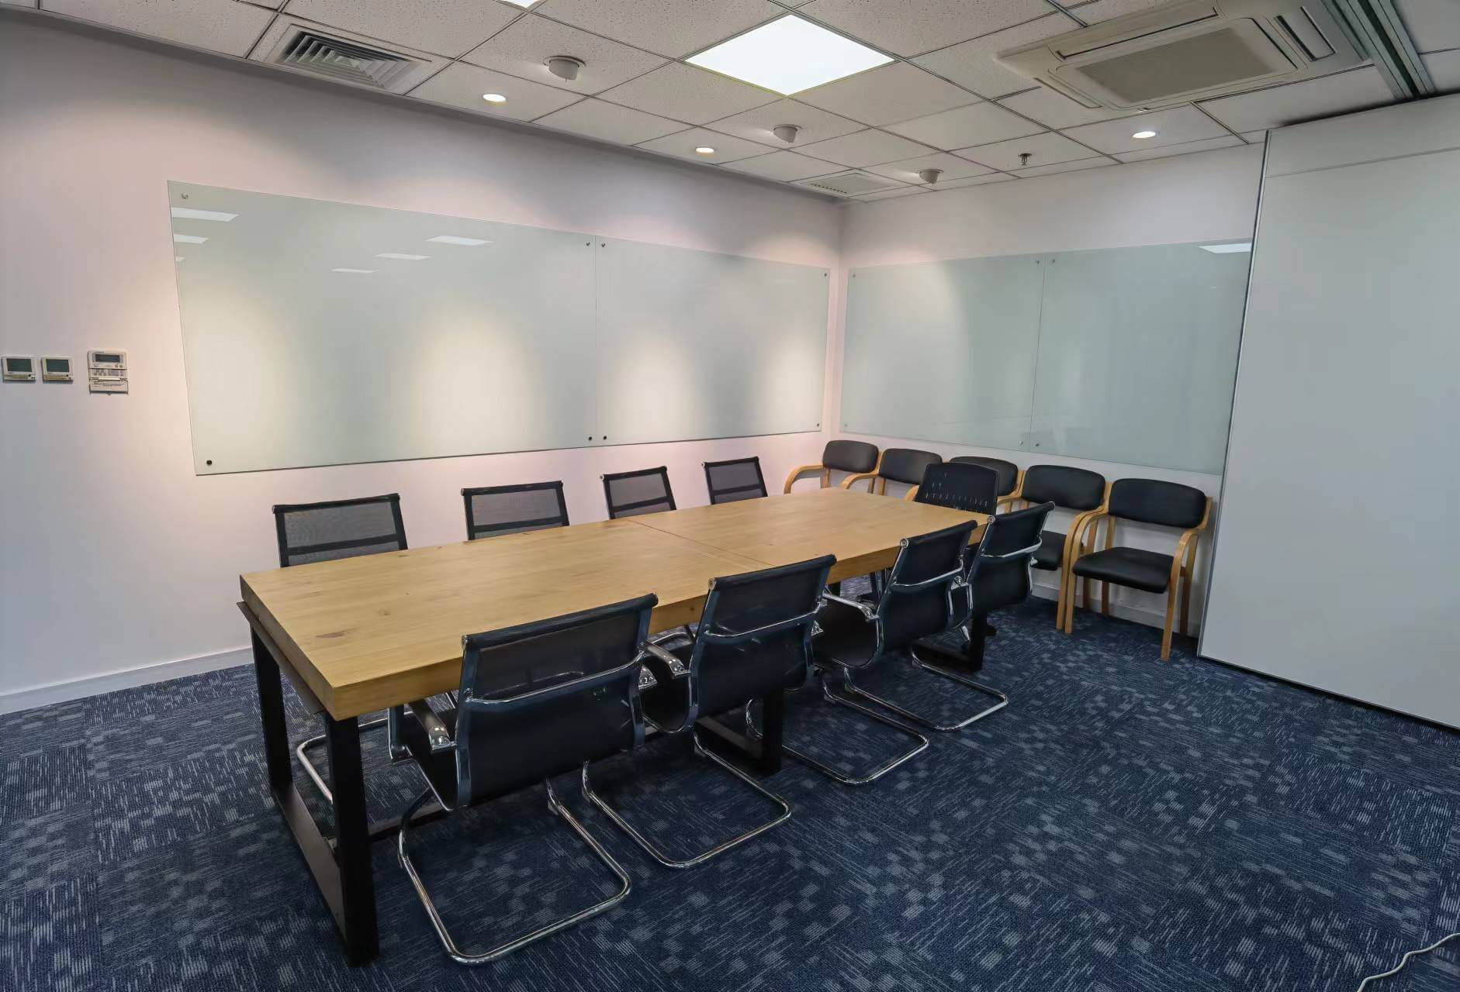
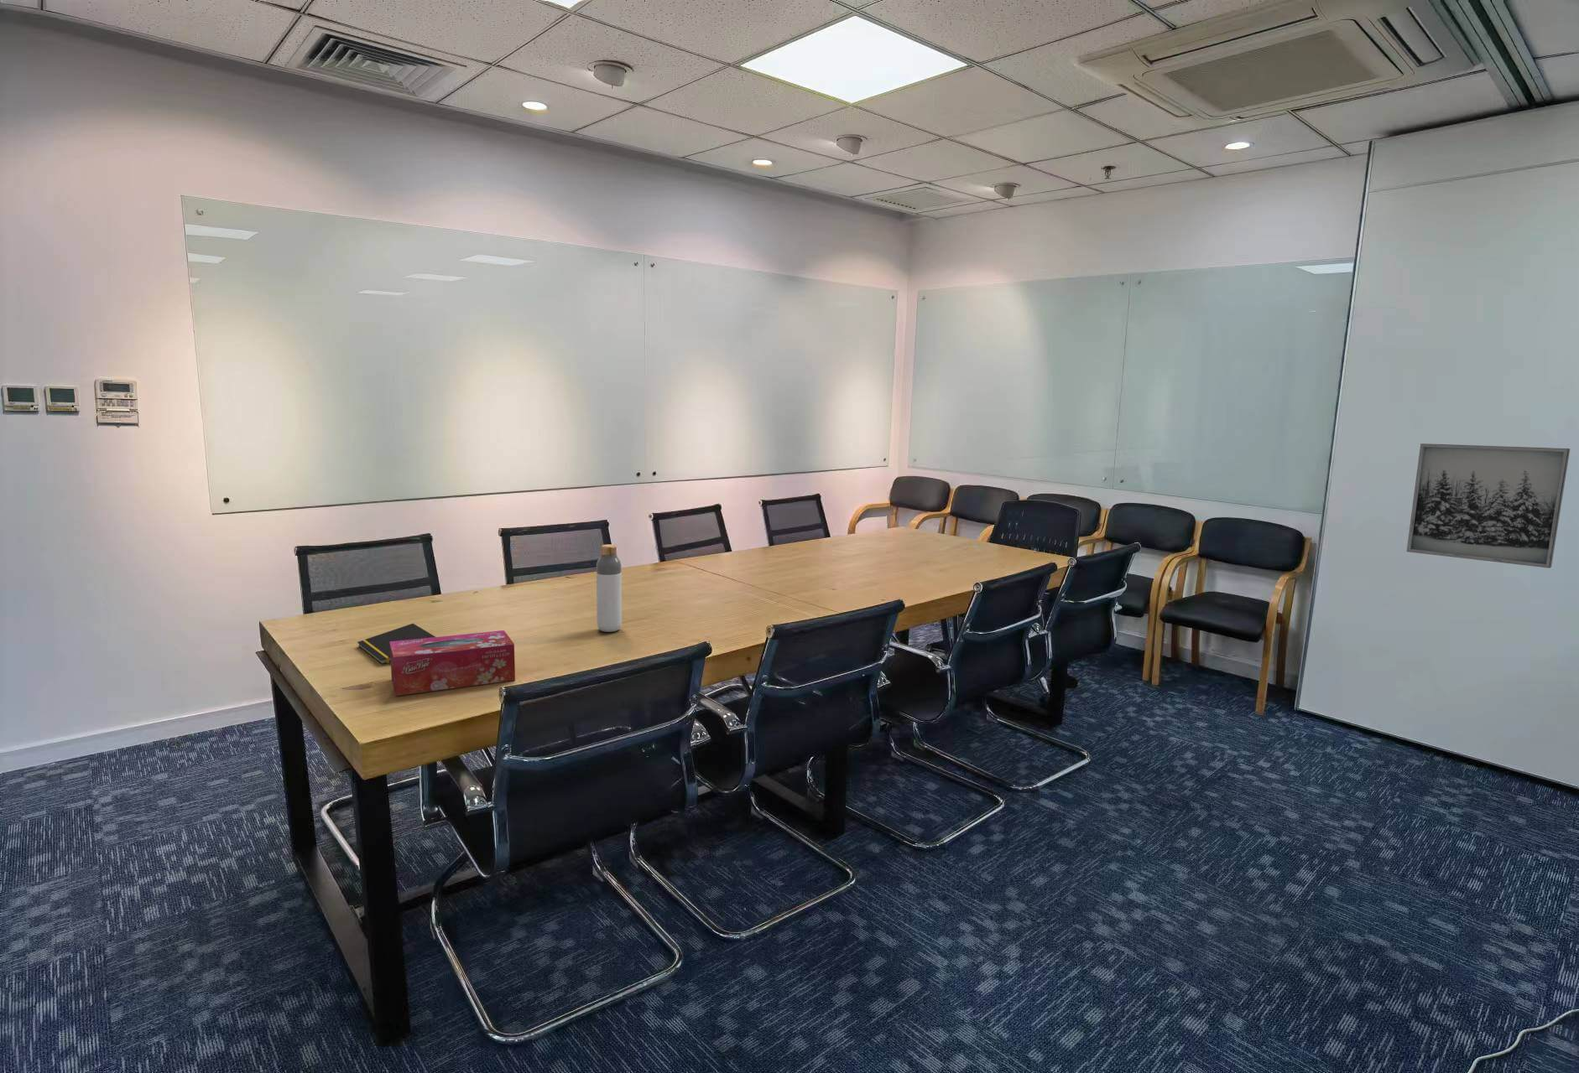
+ notepad (399, 641)
+ bottle (609, 588)
+ wall art (1483, 503)
+ tissue box (452, 661)
